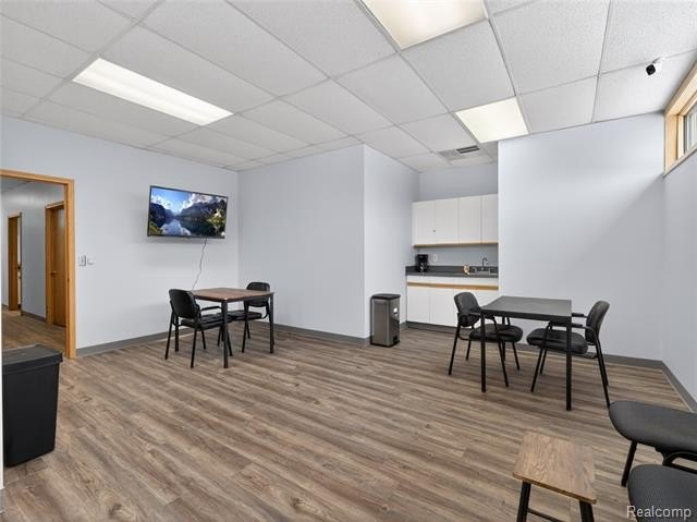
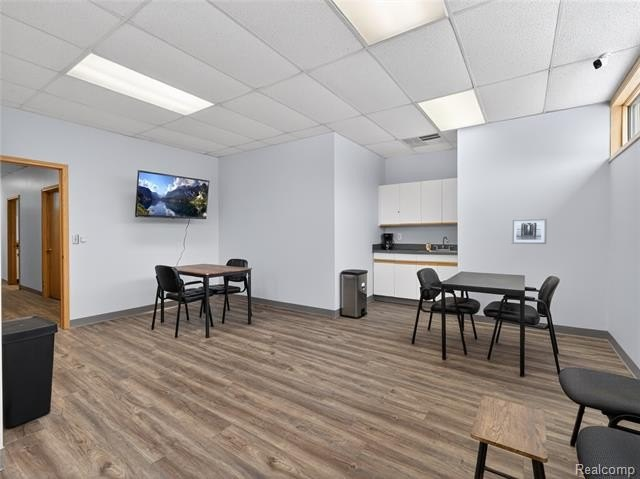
+ wall art (528, 231)
